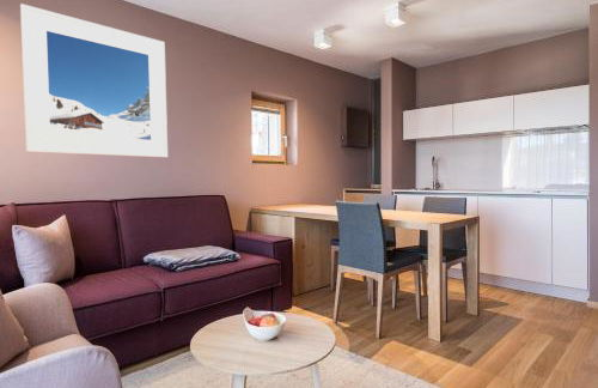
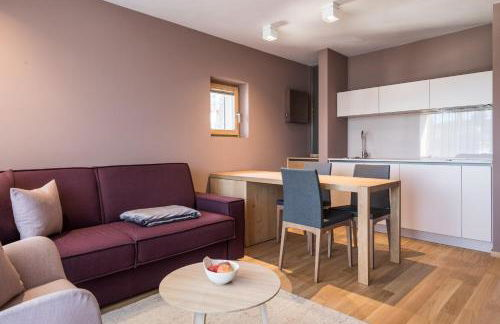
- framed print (103, 90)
